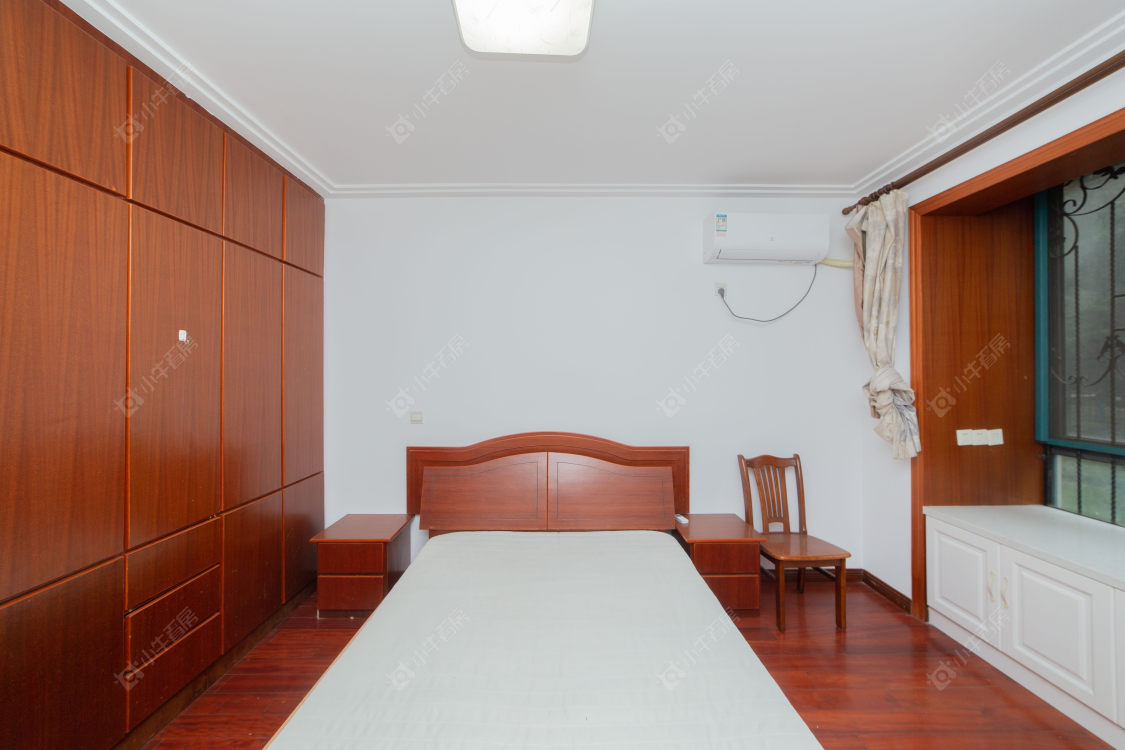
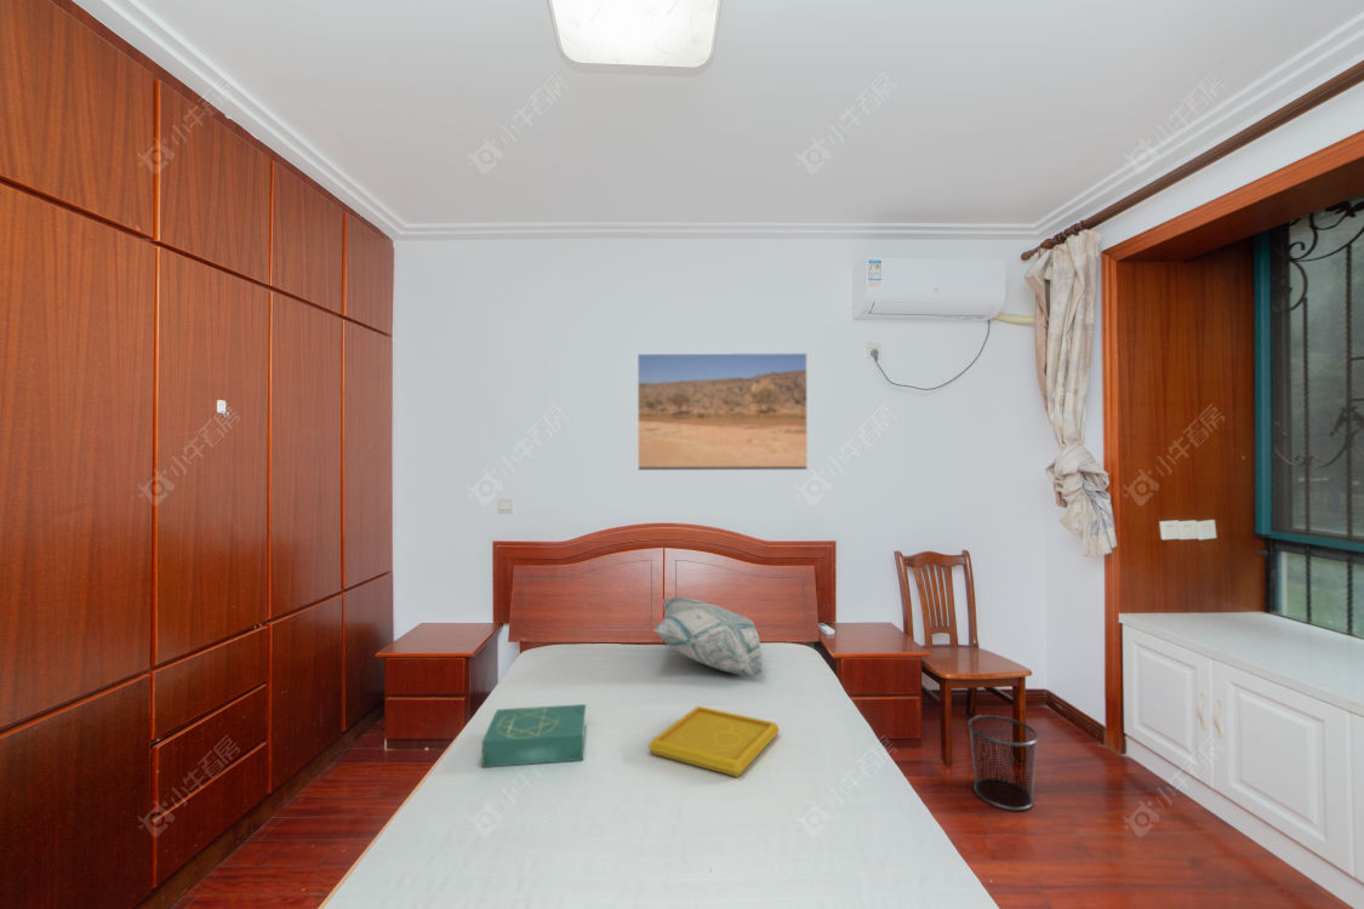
+ decorative pillow (707, 634)
+ book (537, 733)
+ waste bin (1003, 761)
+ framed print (721, 411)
+ serving tray (715, 737)
